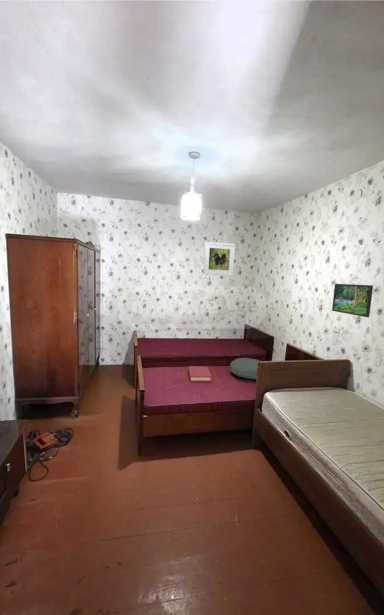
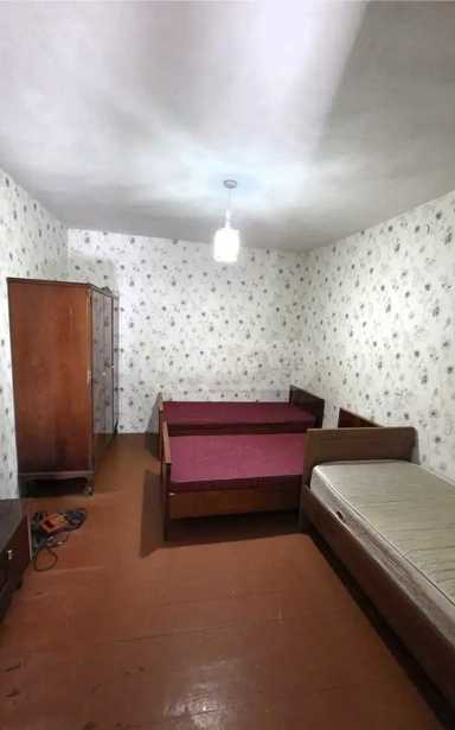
- hardback book (199, 373)
- pillow (248, 367)
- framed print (350, 299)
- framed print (219, 259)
